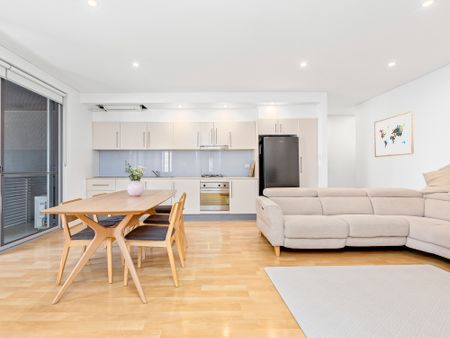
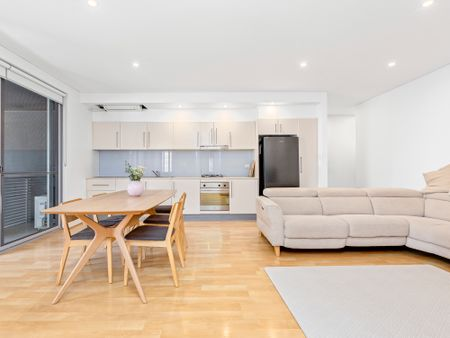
- wall art (391, 136)
